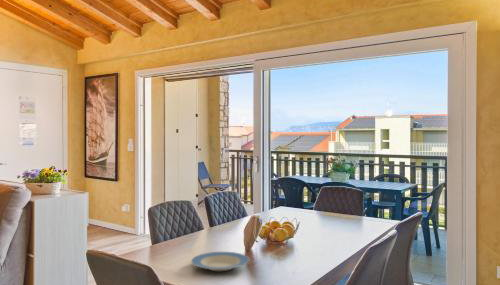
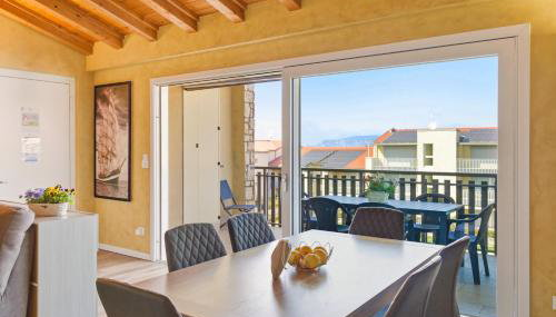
- plate (220, 263)
